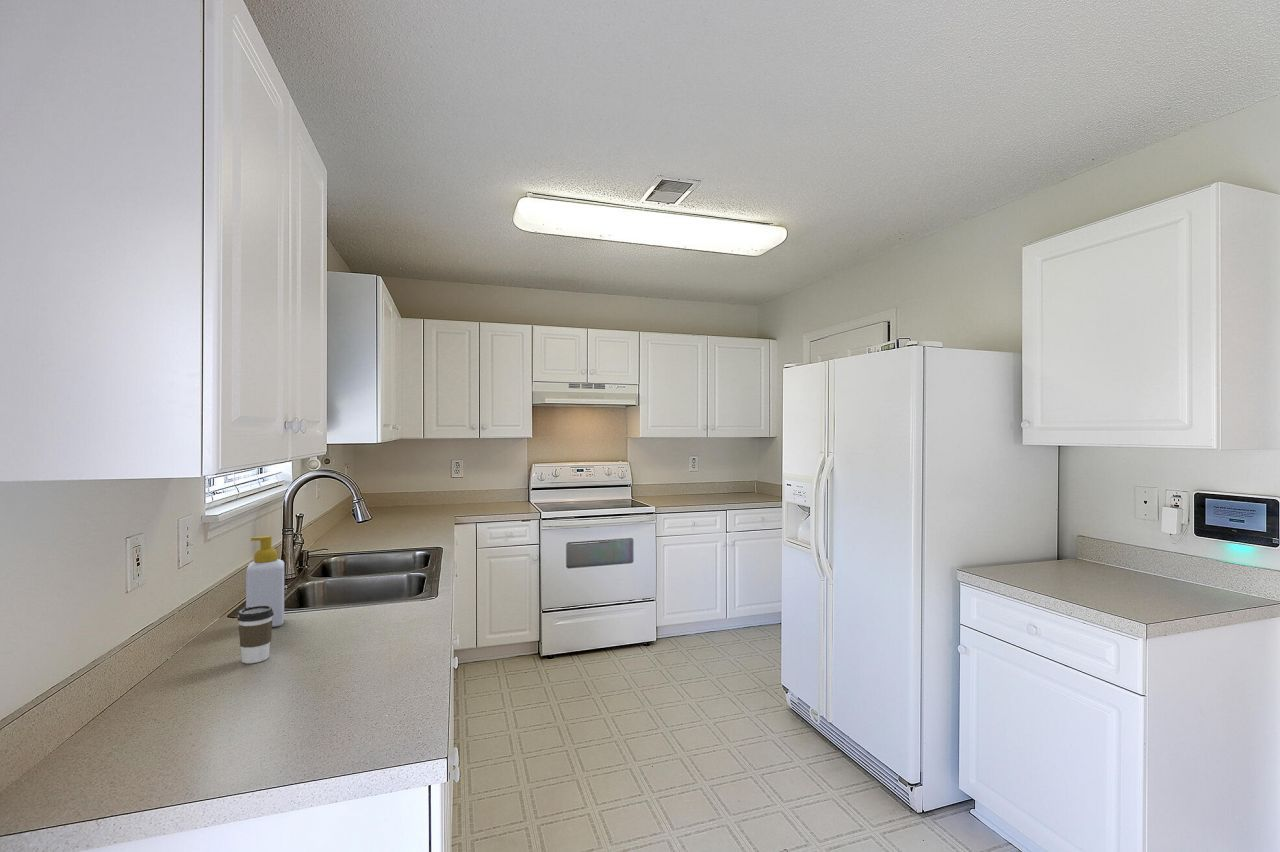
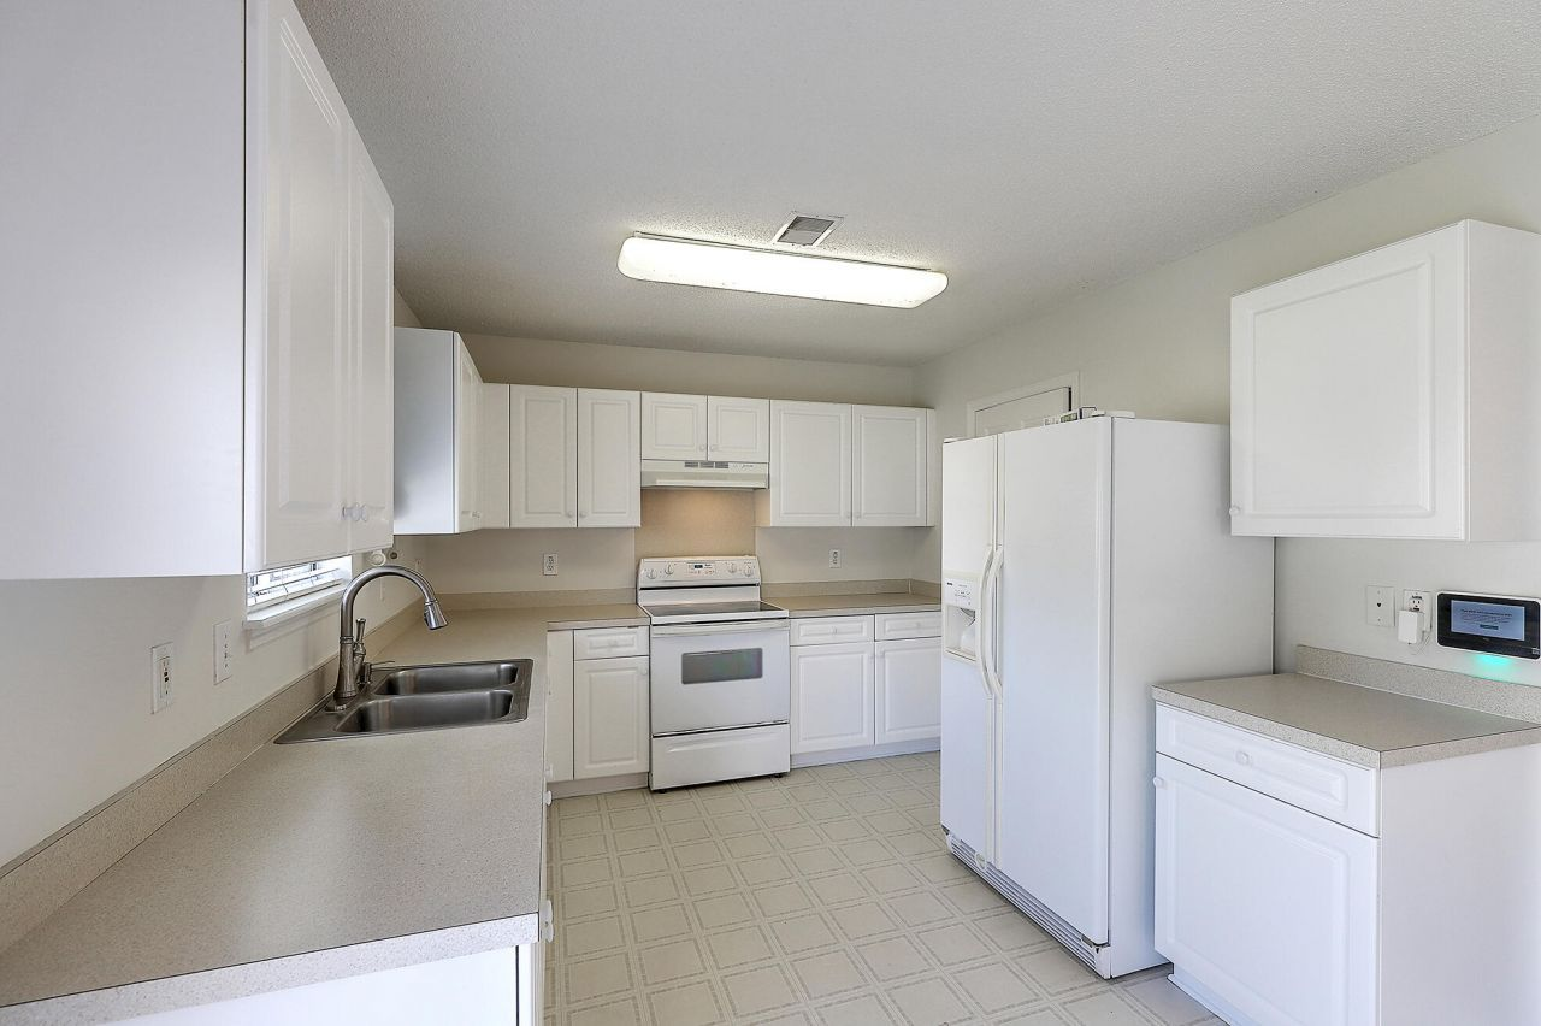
- soap bottle (265, 580)
- coffee cup (255, 634)
